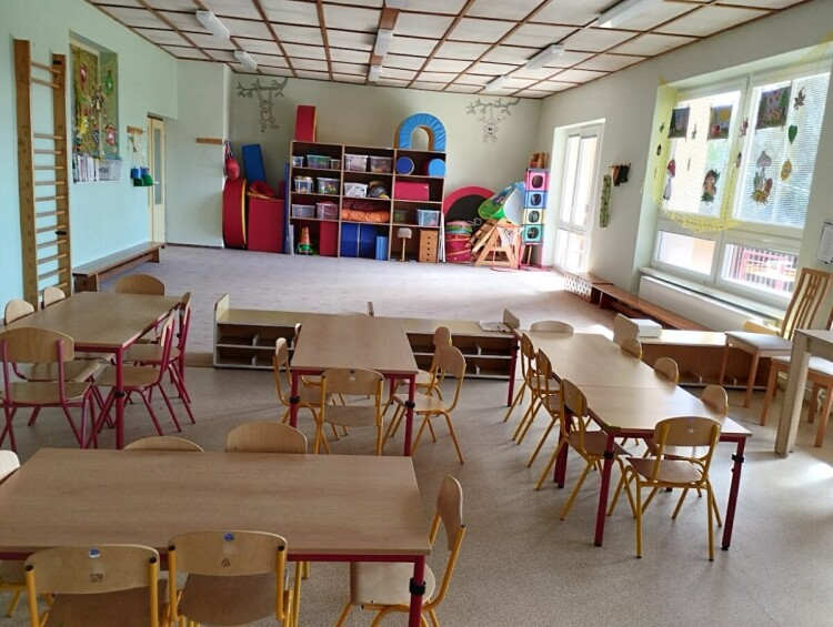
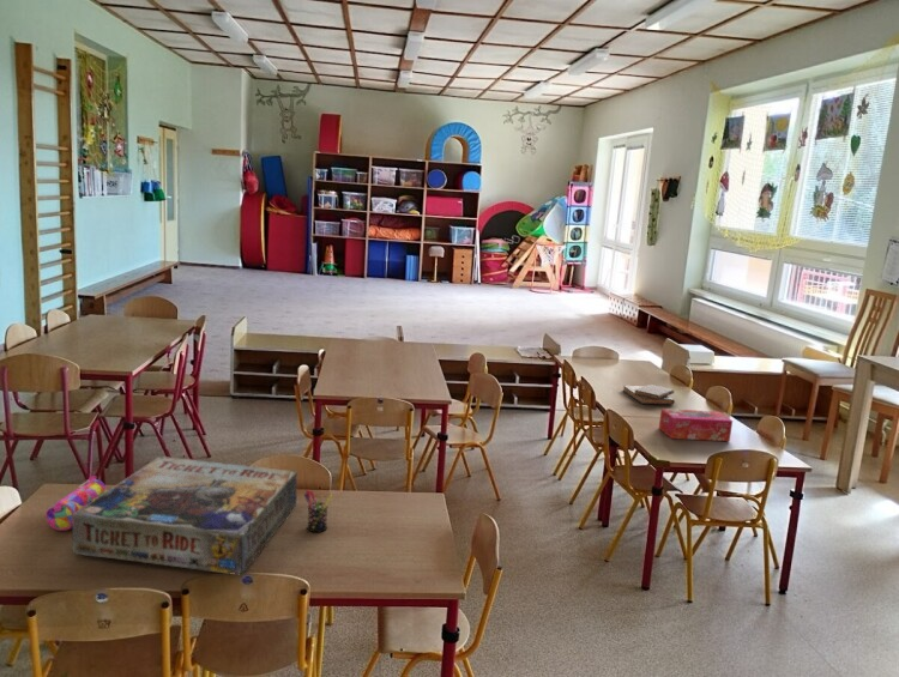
+ tissue box (694, 424)
+ pen holder (316, 509)
+ diary (652, 393)
+ pencil case (78, 502)
+ board game (195, 508)
